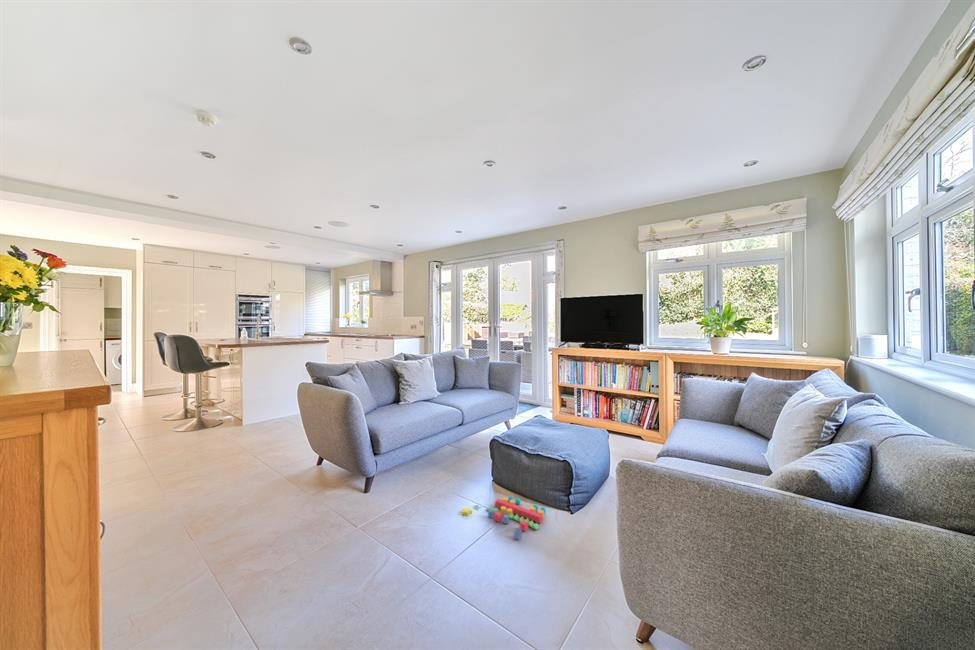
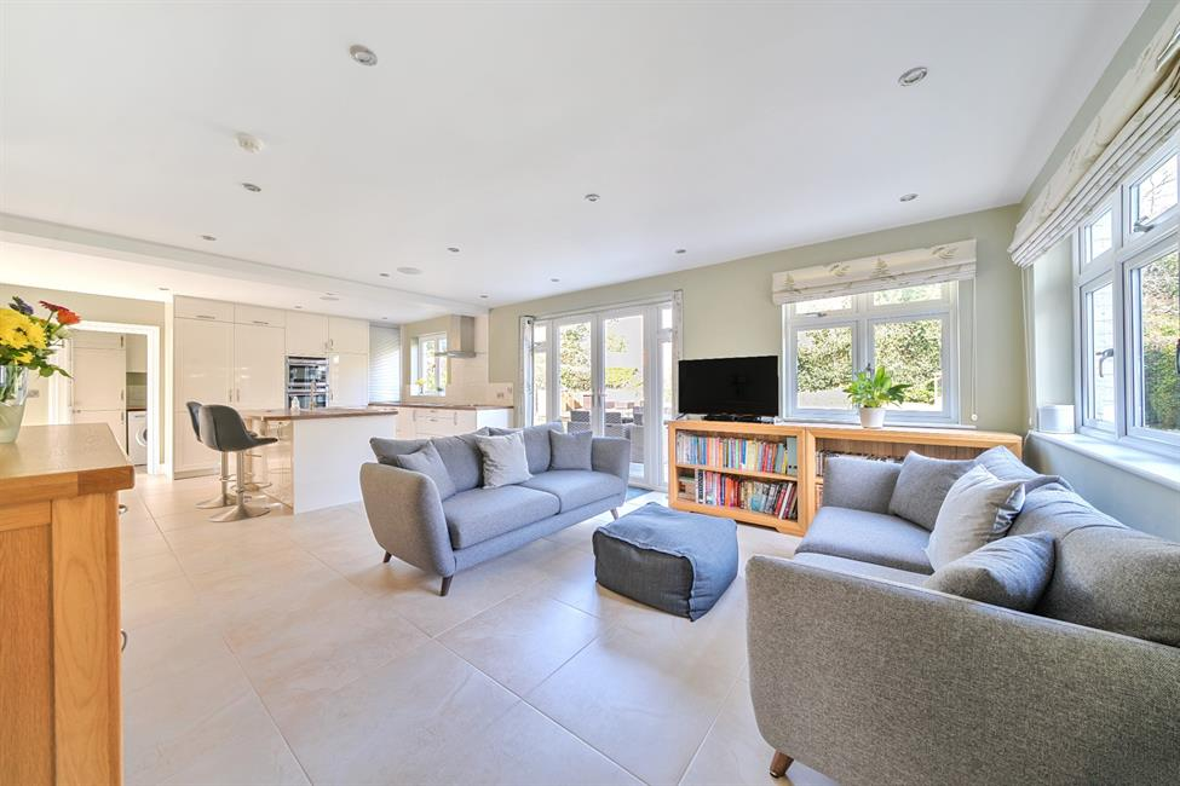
- toy train (505, 511)
